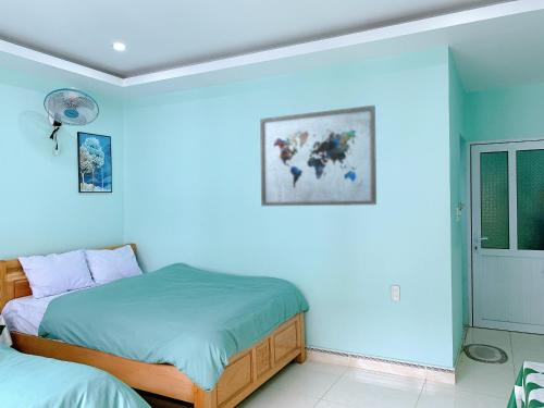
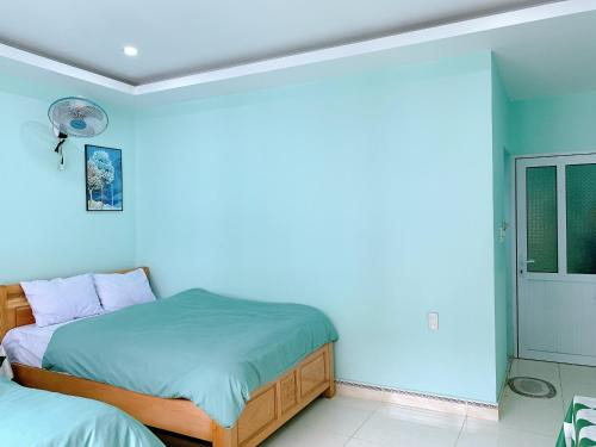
- wall art (314, 159)
